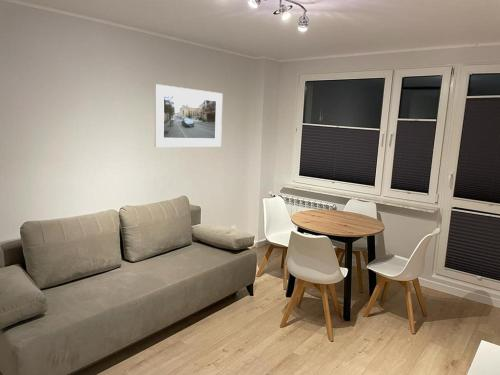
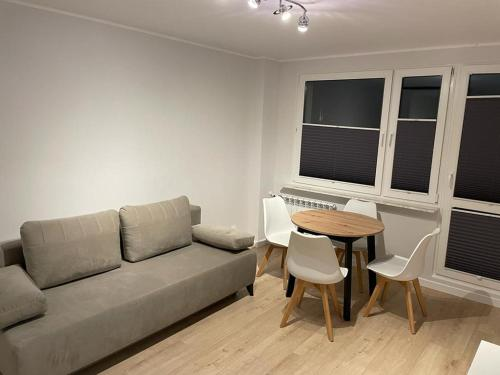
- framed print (191, 118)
